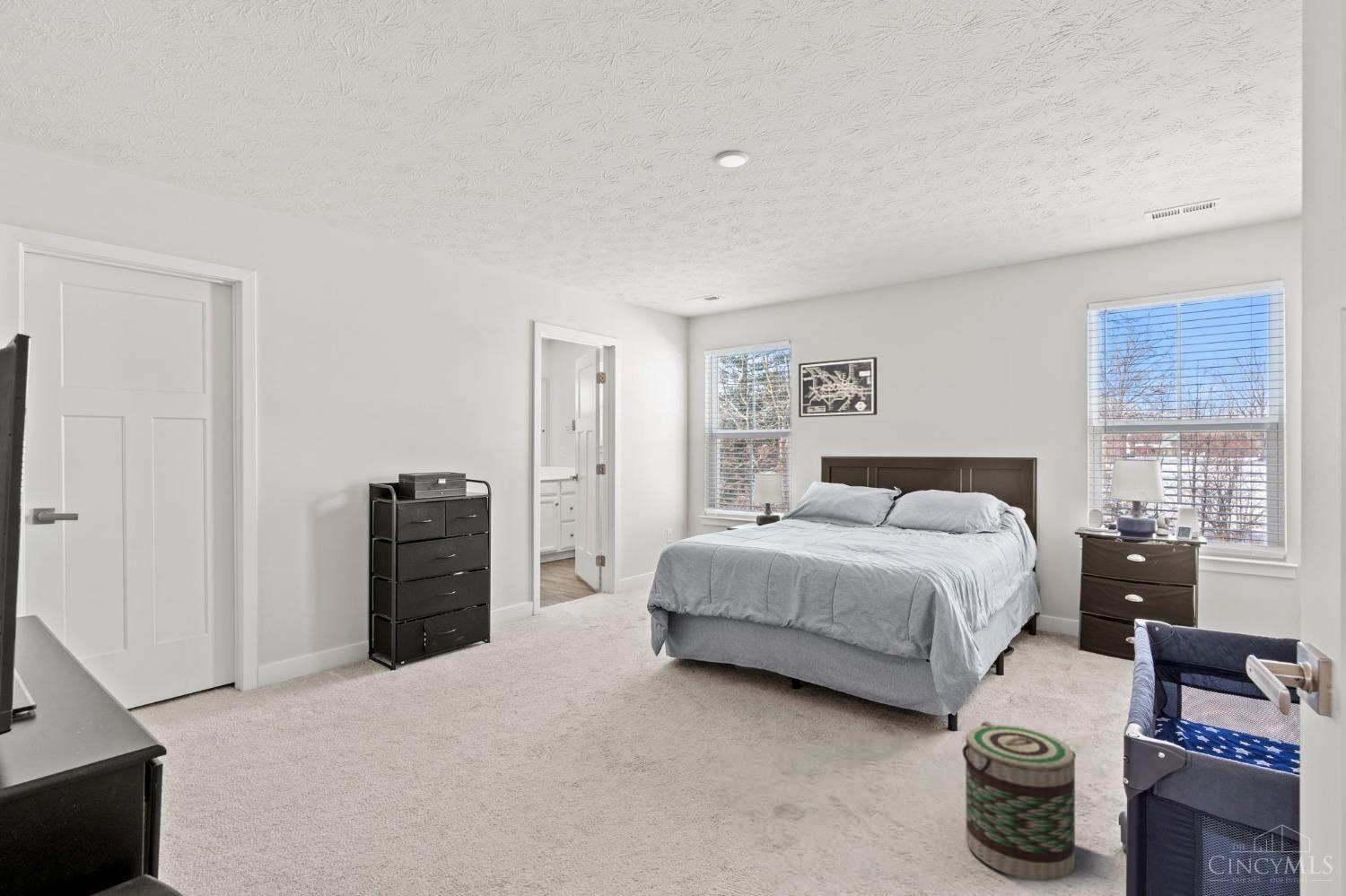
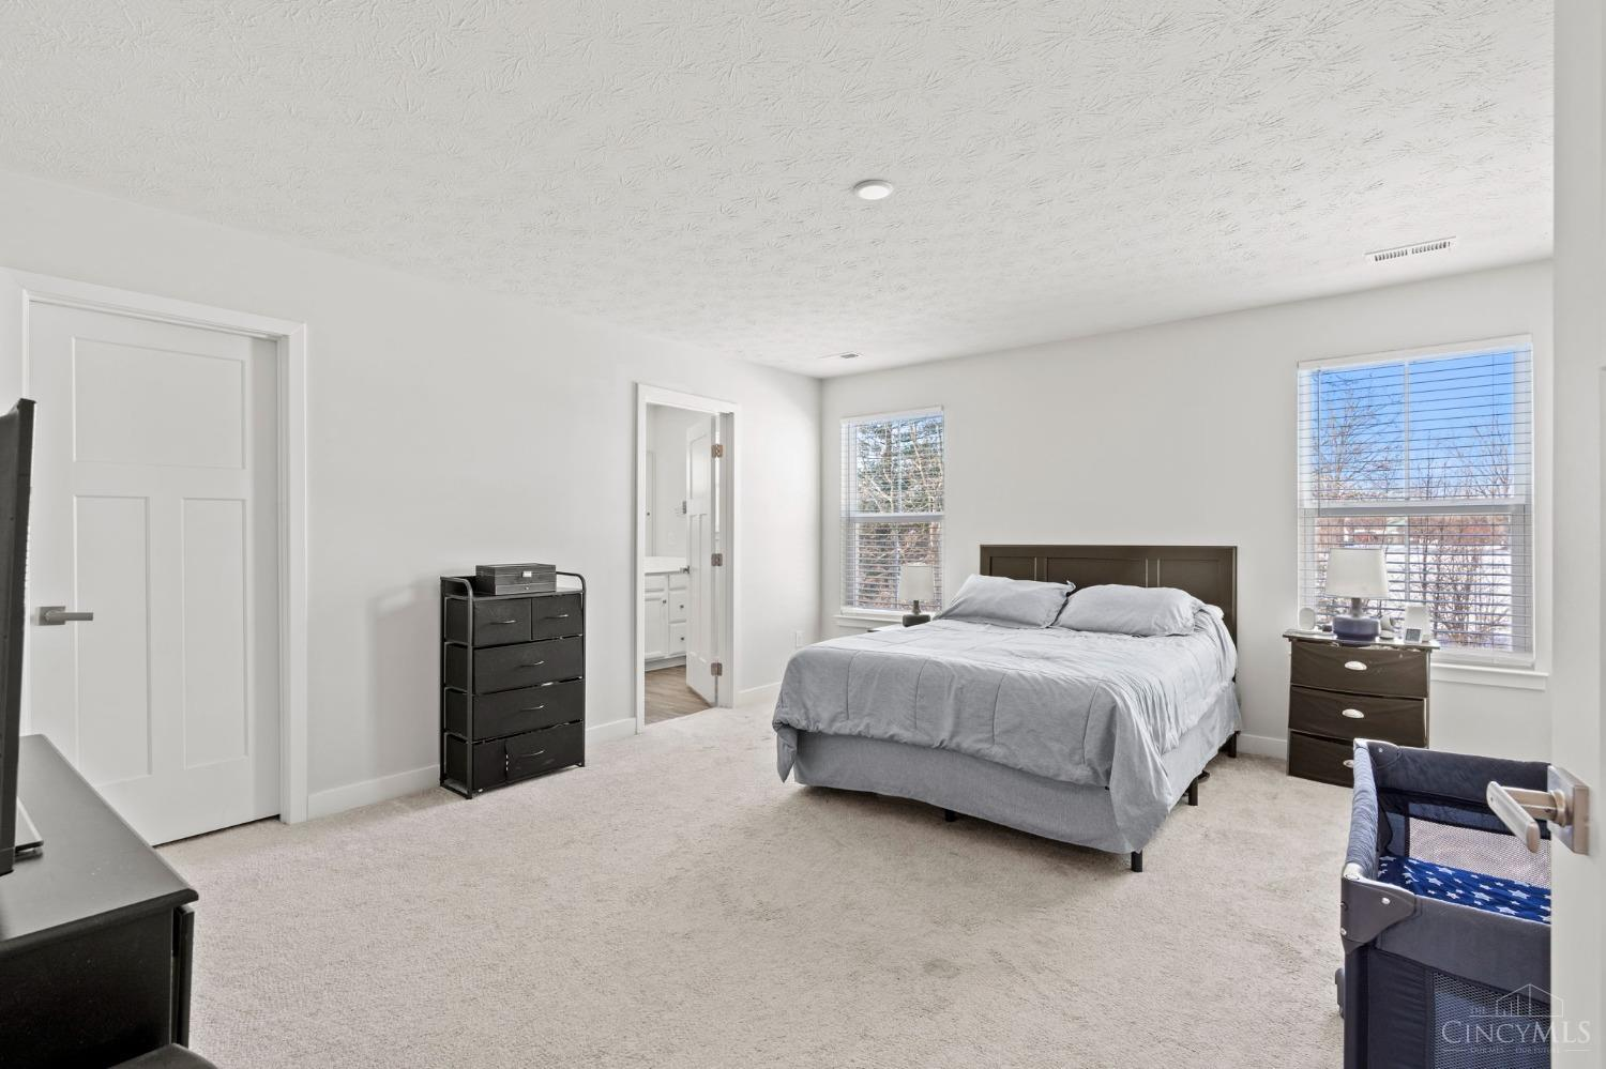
- basket (1016, 792)
- wall art (836, 388)
